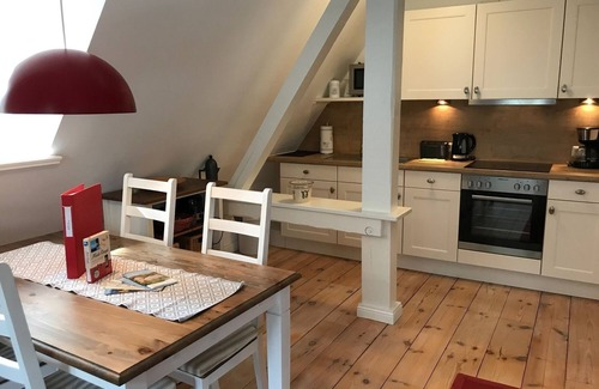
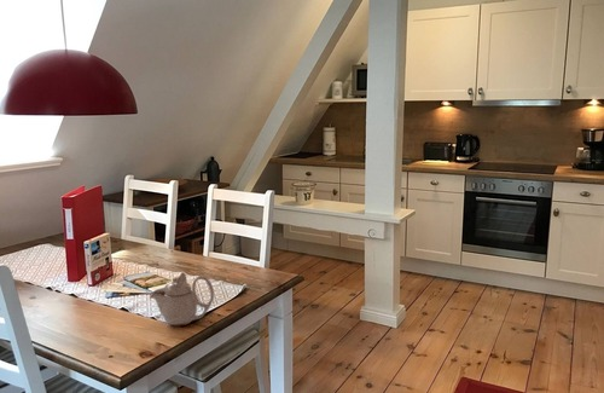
+ teapot (181, 297)
